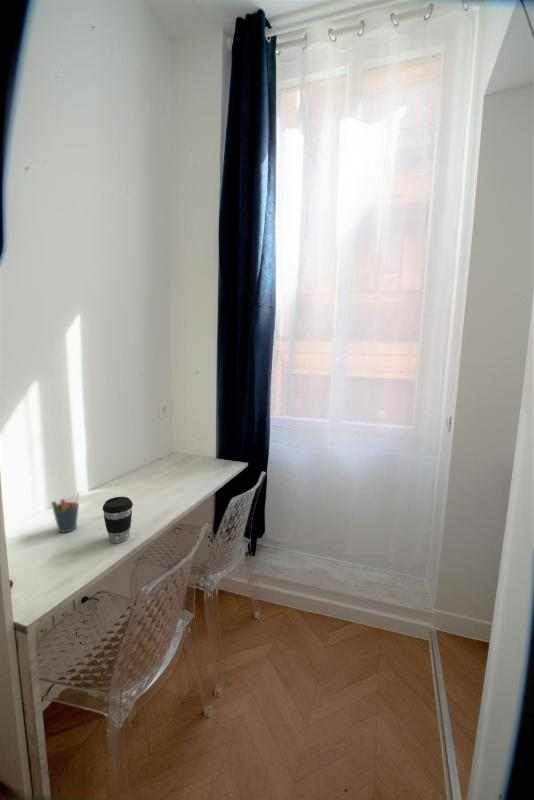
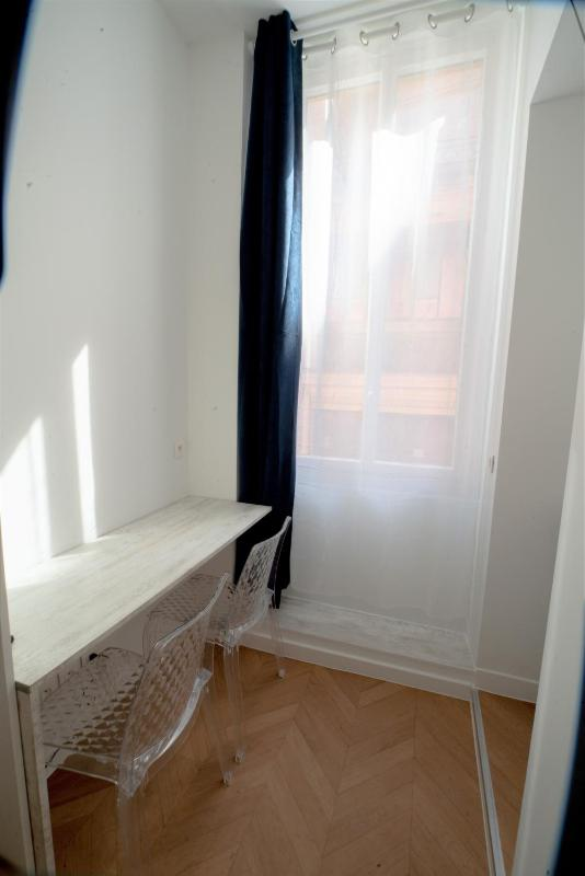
- coffee cup (118, 520)
- pen holder (66, 511)
